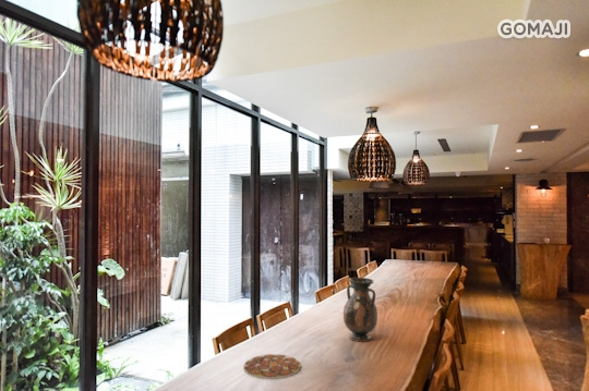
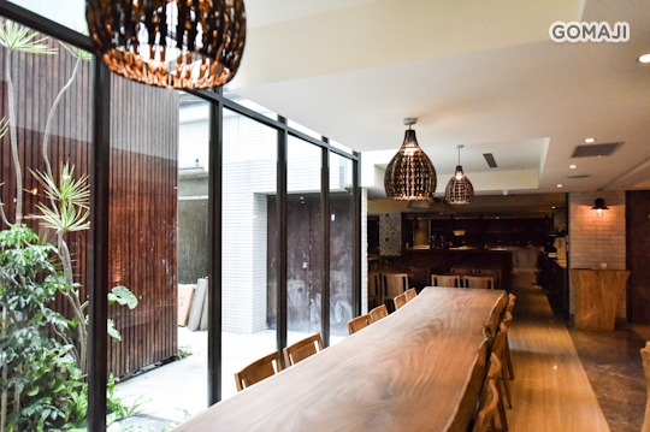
- vase (360, 308)
- plate (272, 365)
